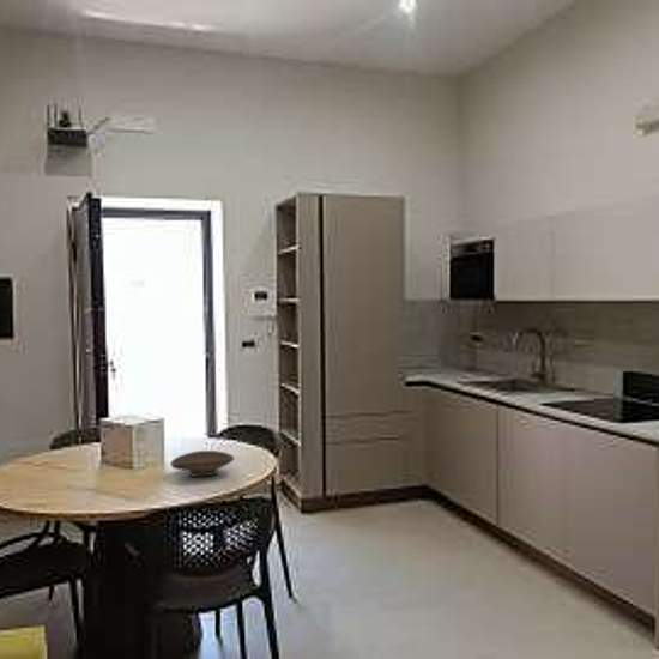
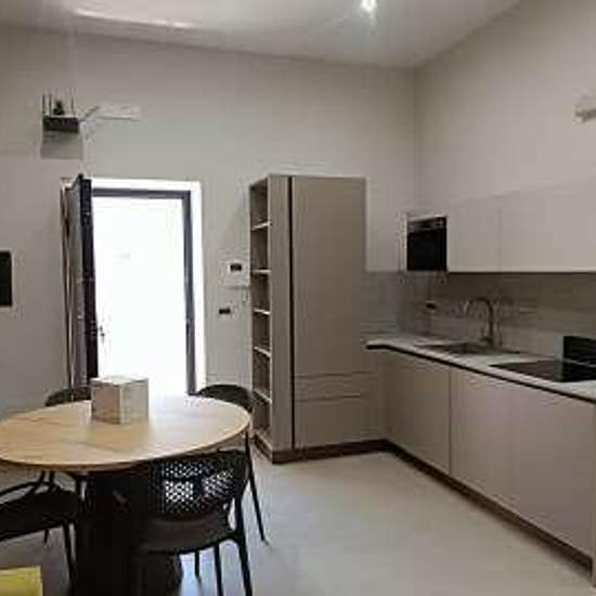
- decorative bowl (202, 464)
